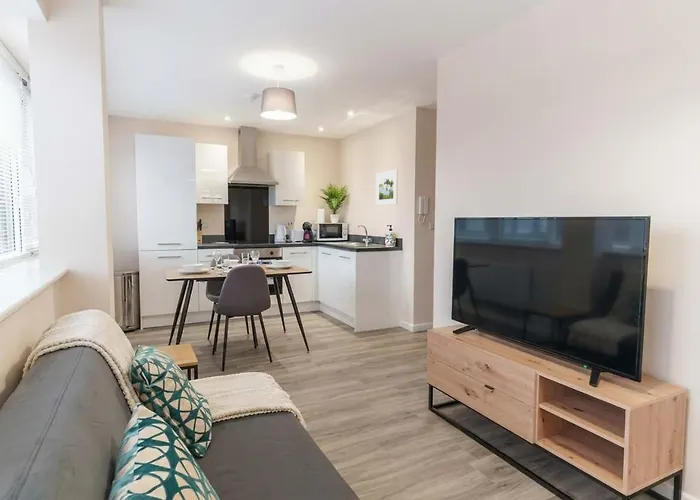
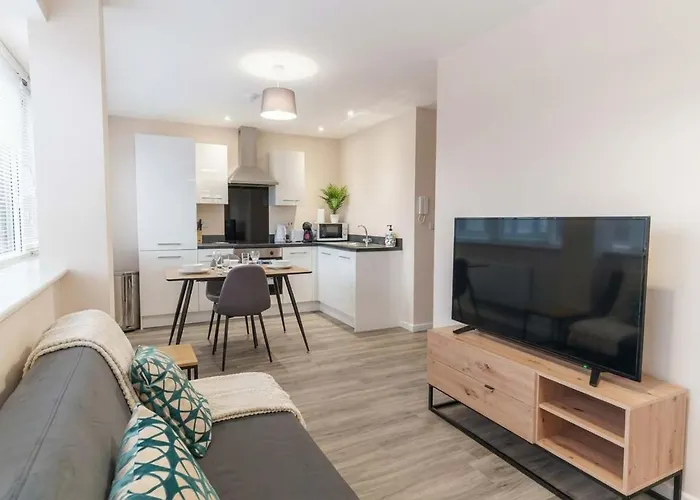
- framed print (386, 188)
